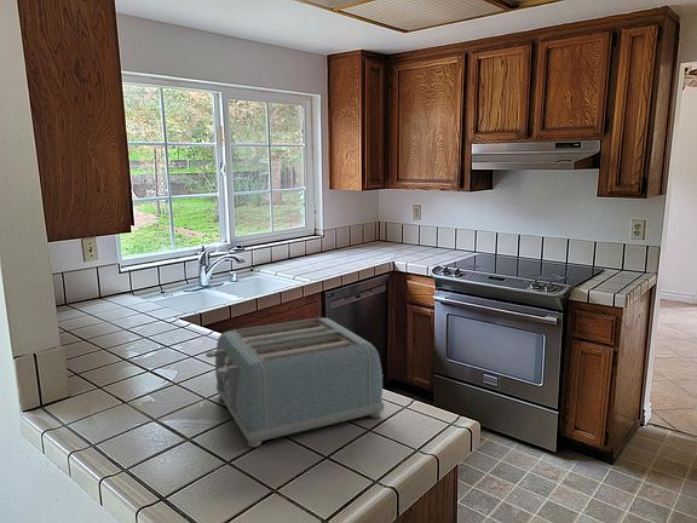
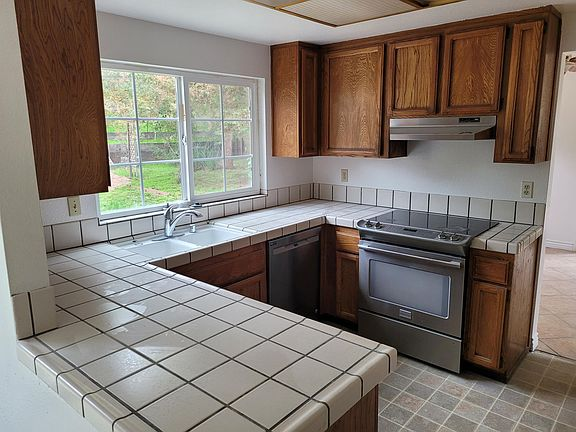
- toaster (288, 372)
